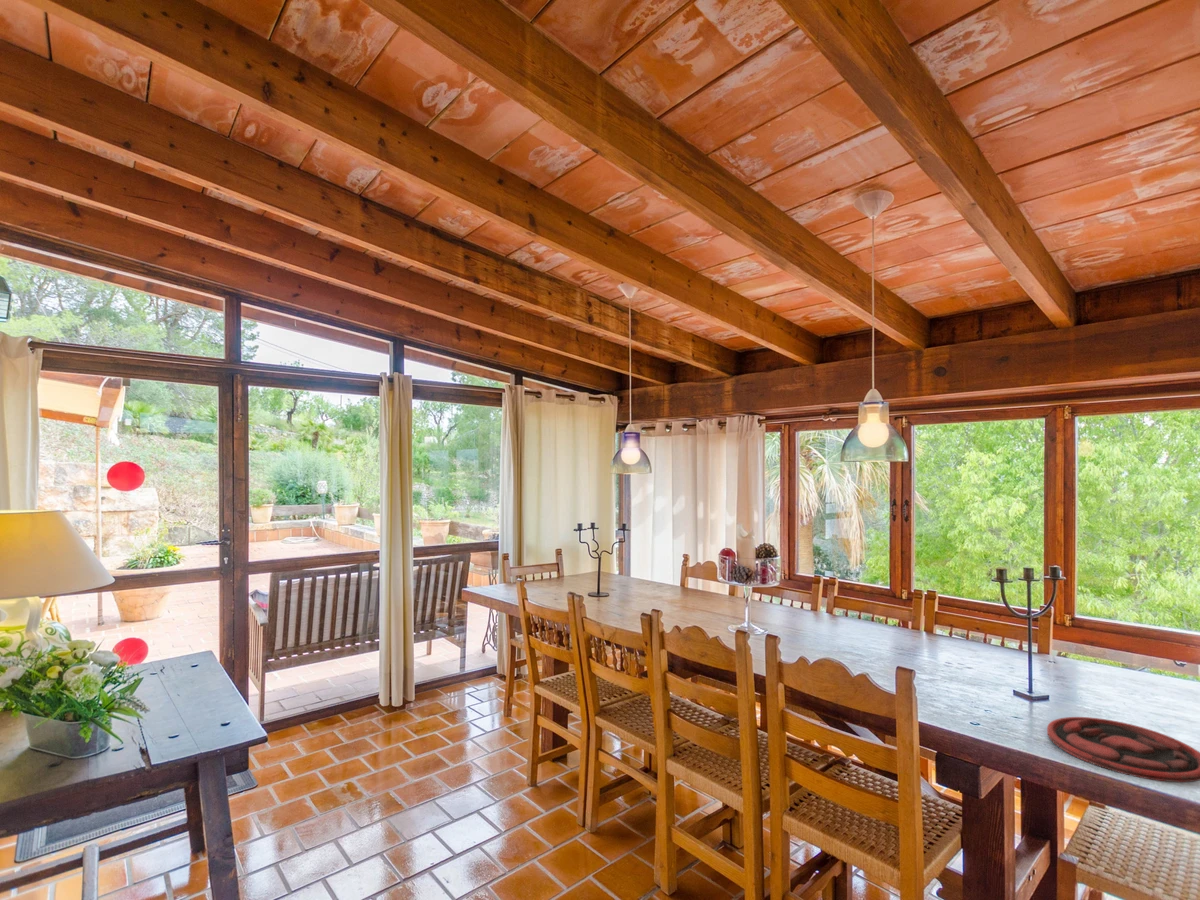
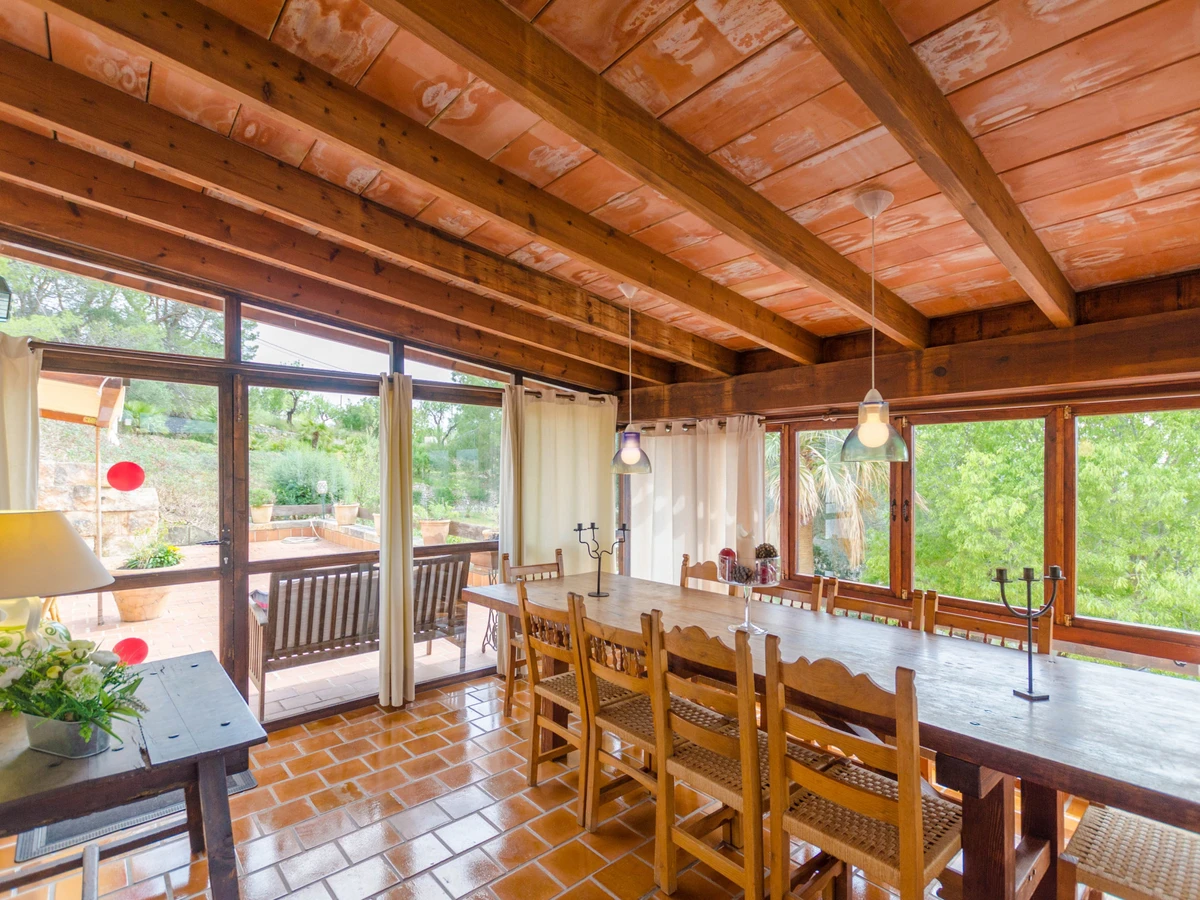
- plate (1123, 745)
